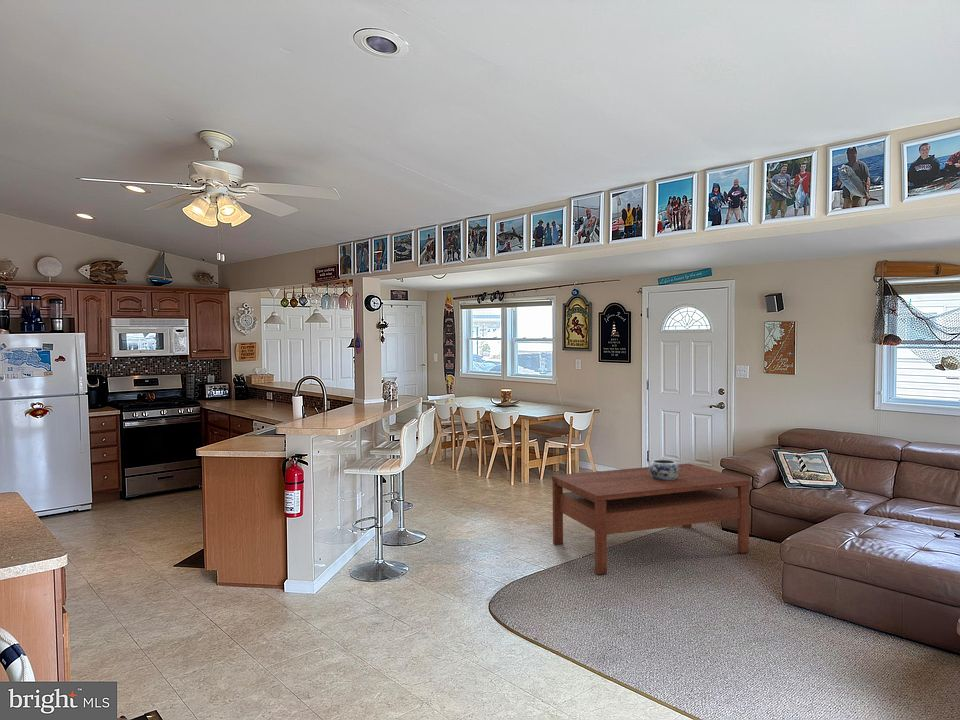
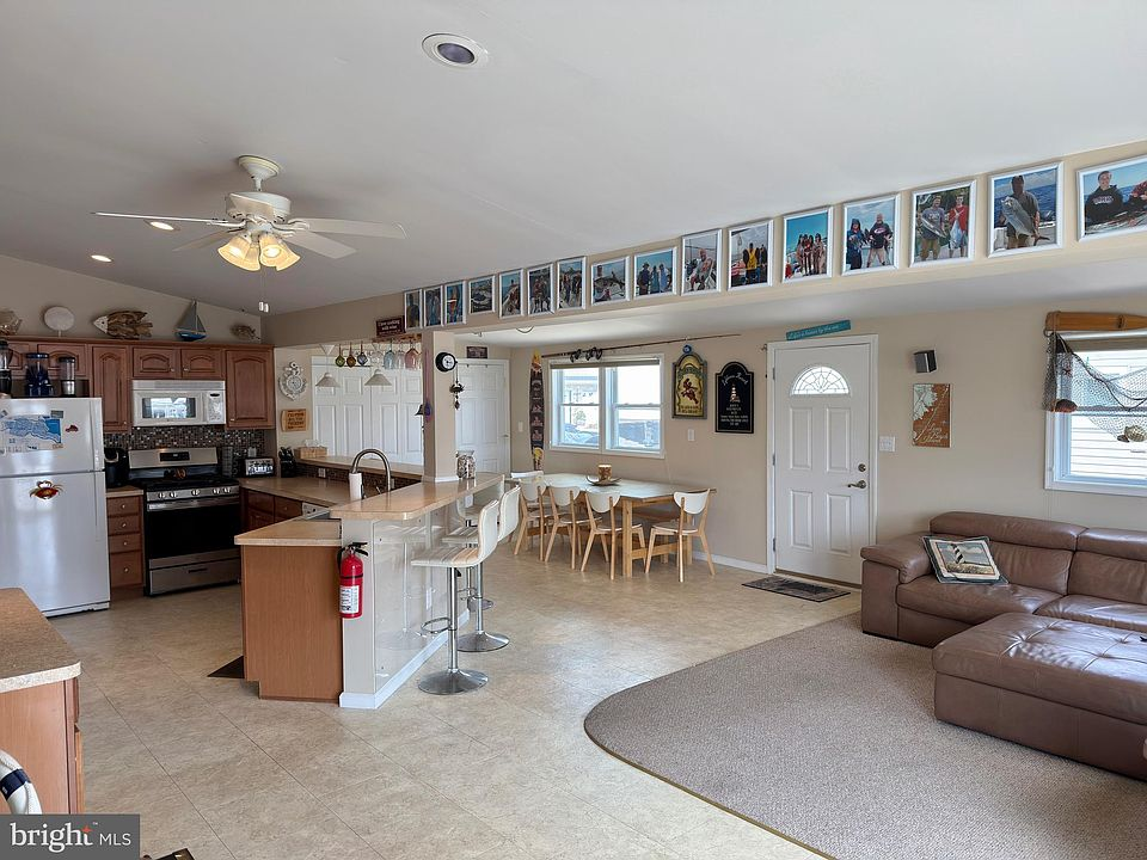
- coffee table (648, 512)
- decorative bowl (663, 469)
